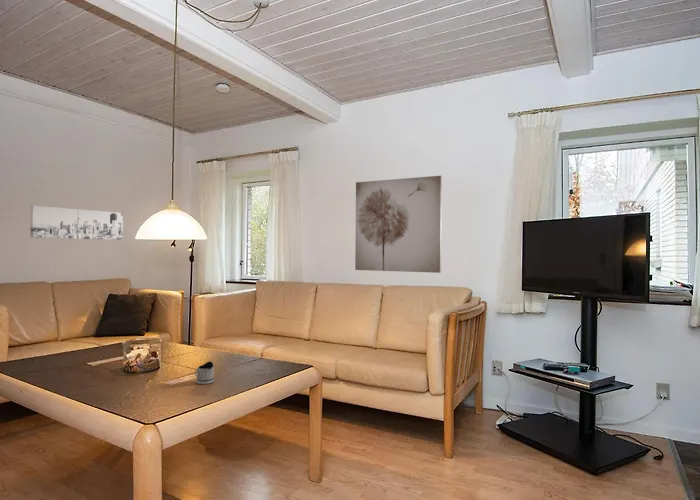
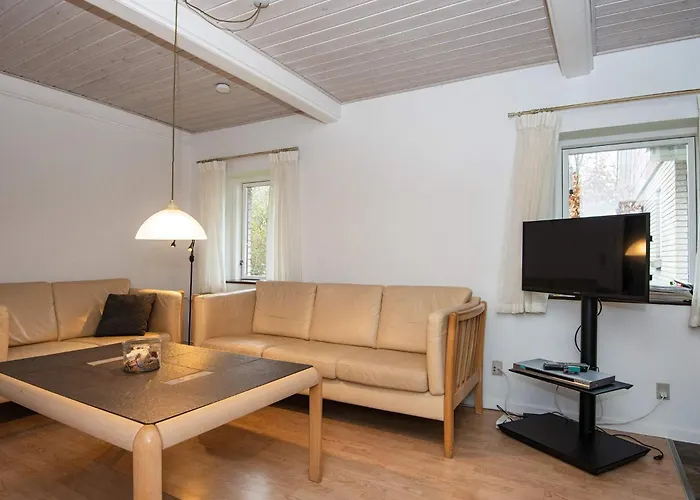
- tea glass holder (203, 373)
- wall art (396, 225)
- wall art (80, 224)
